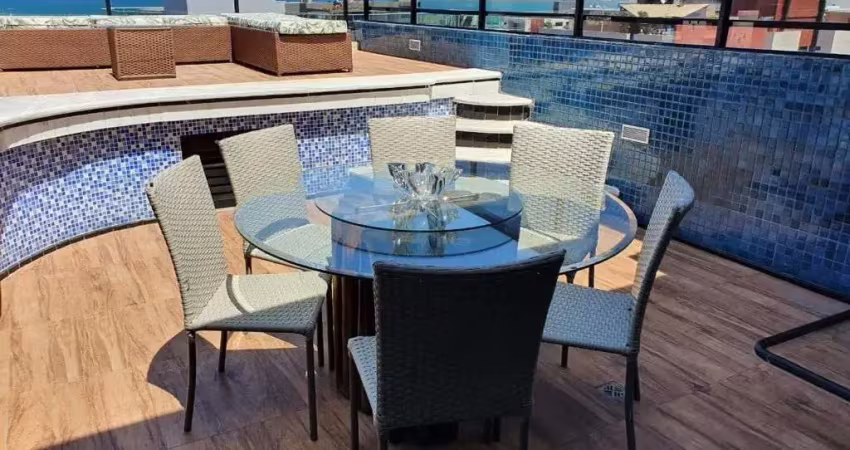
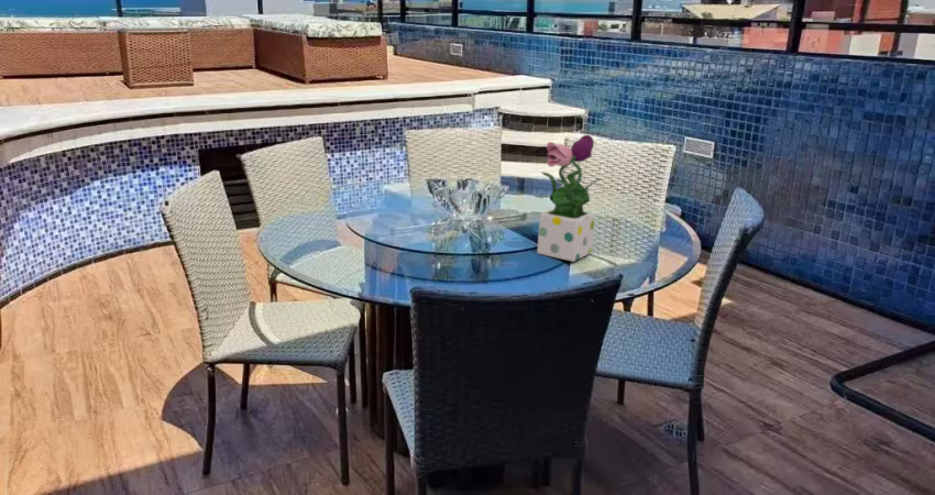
+ flower arrangement (568, 196)
